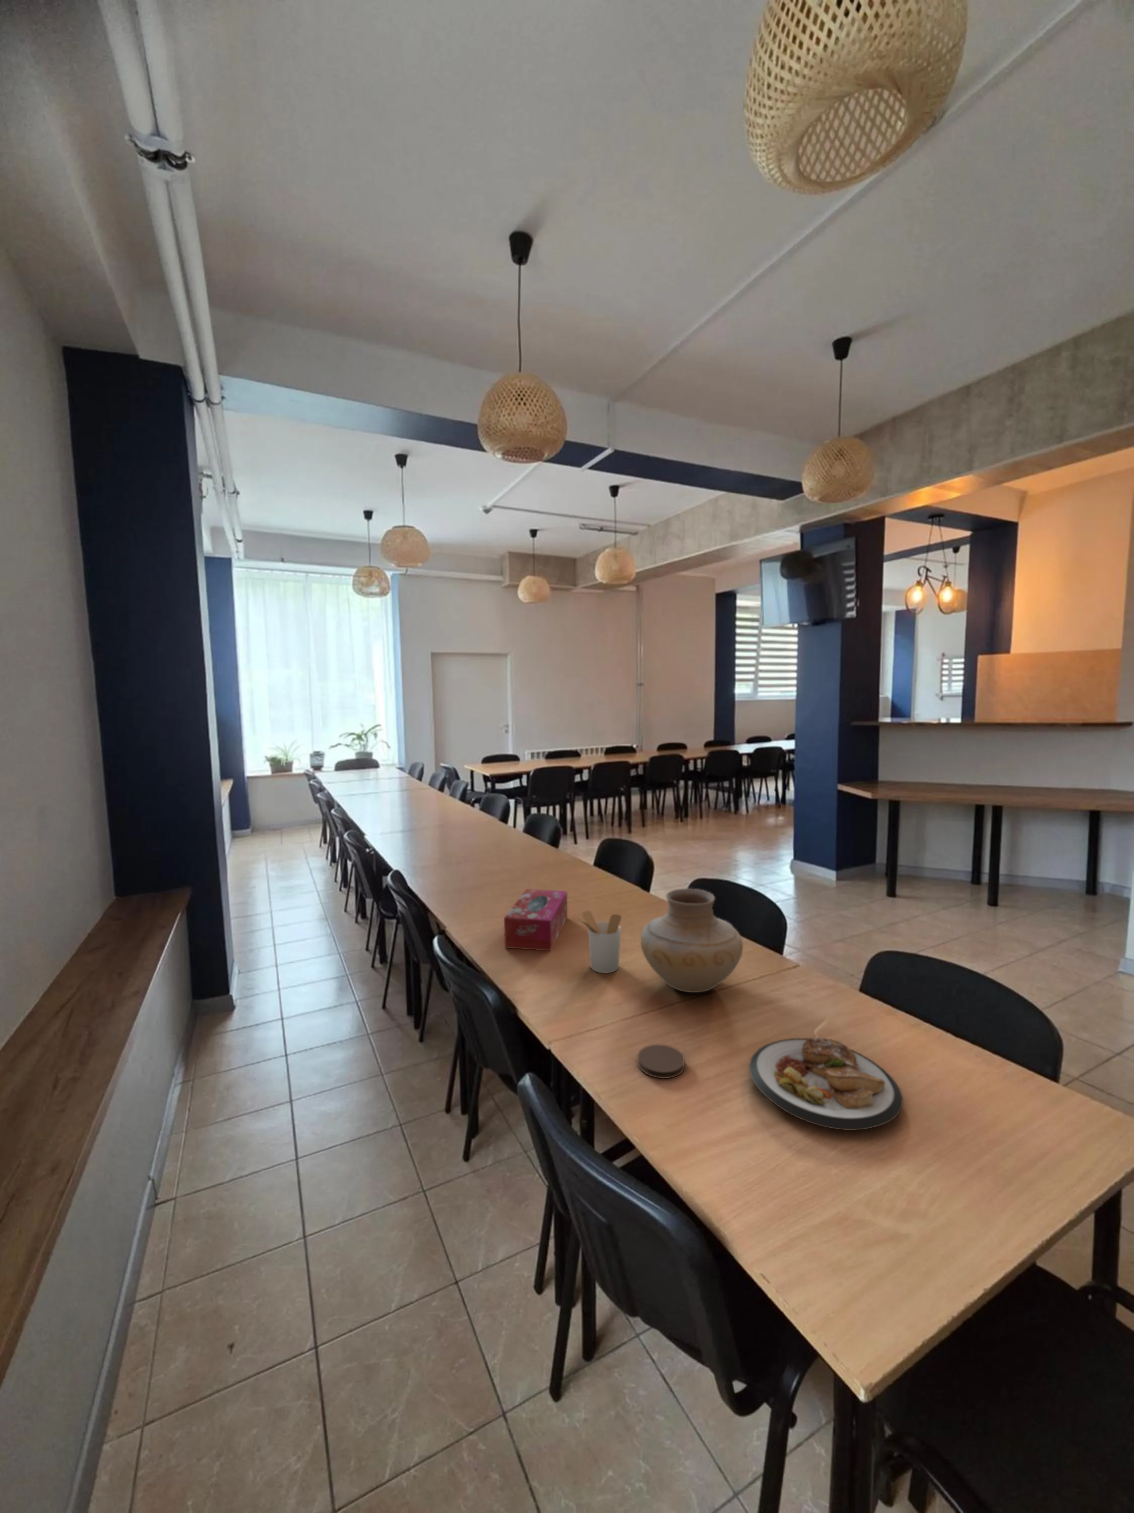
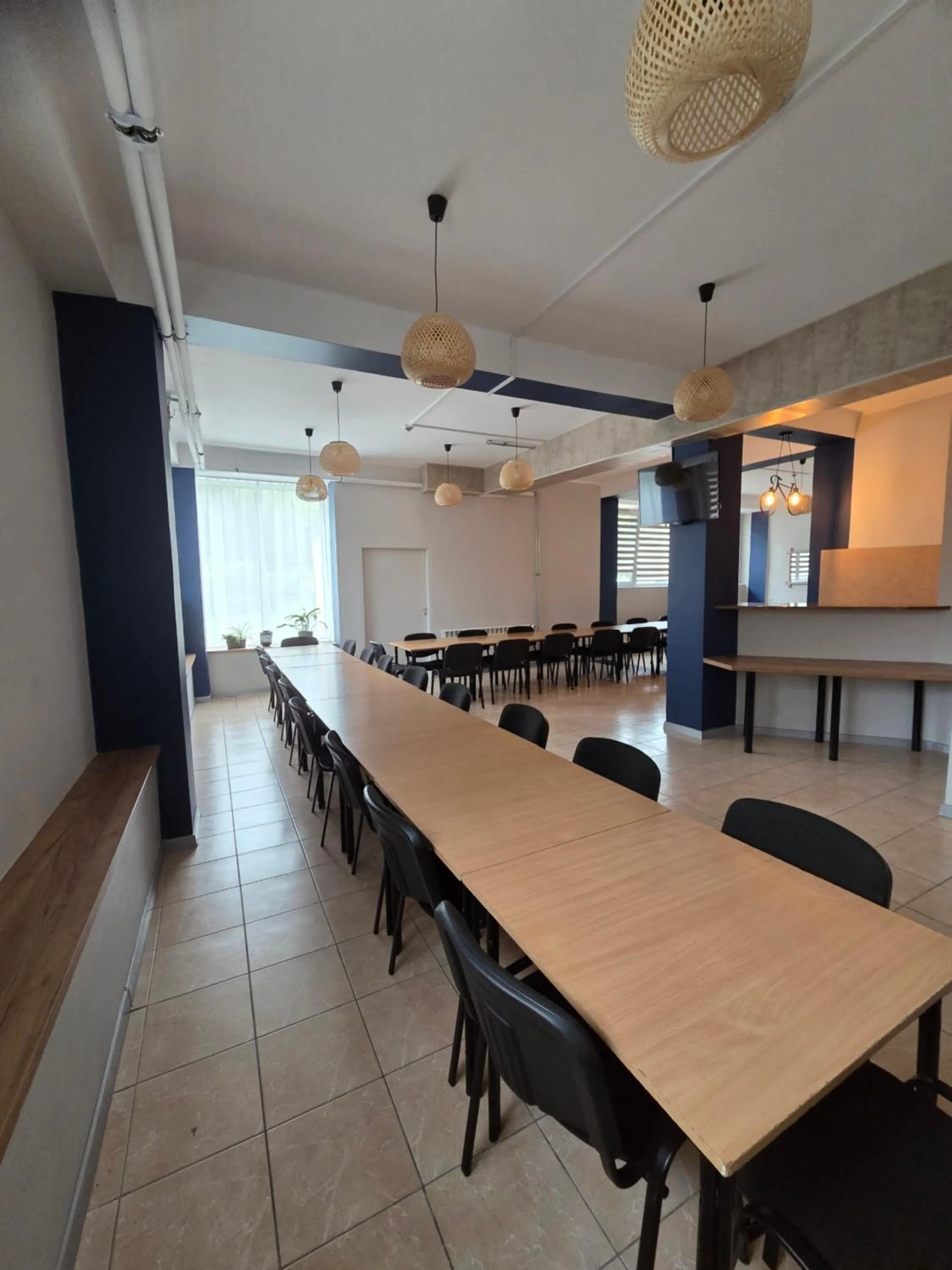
- vase (691, 940)
- utensil holder (598, 940)
- coaster (661, 1060)
- plate (823, 1075)
- tissue box (537, 917)
